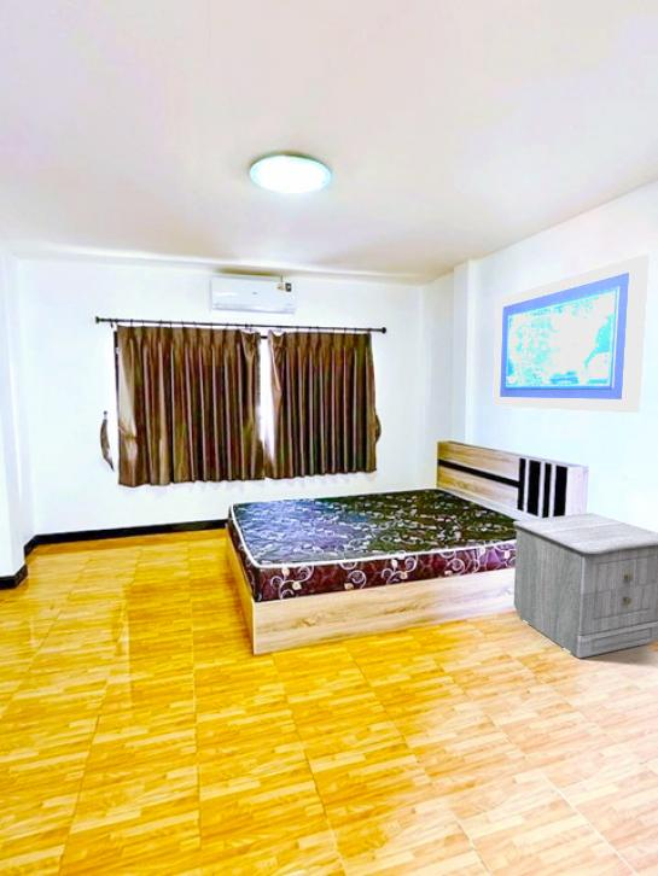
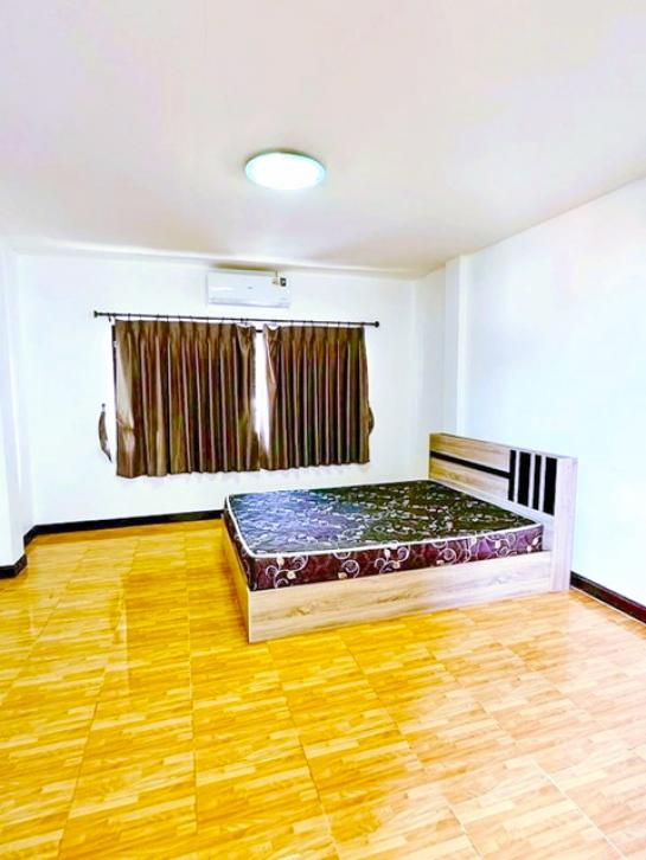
- wall art (554, 345)
- nightstand (588, 579)
